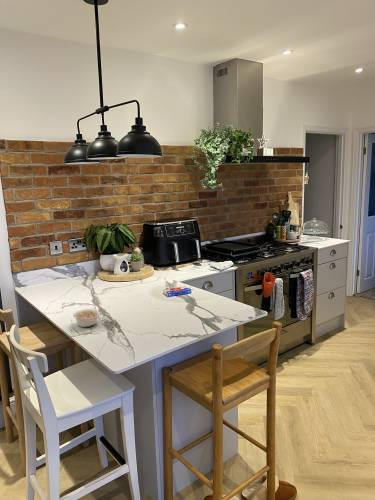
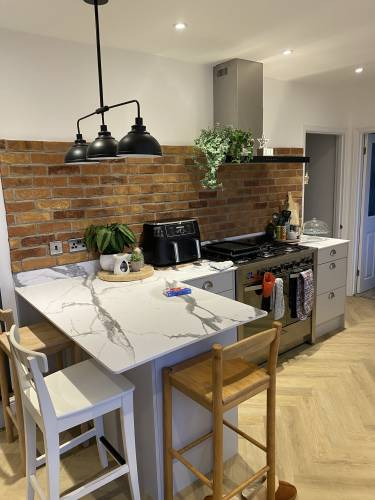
- legume (87, 318)
